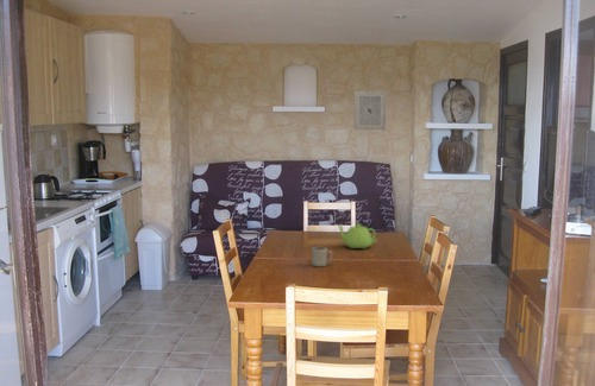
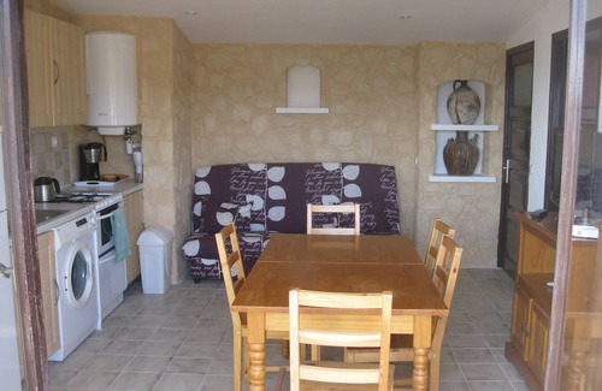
- cup (321, 257)
- wall art (369, 110)
- teapot (356, 235)
